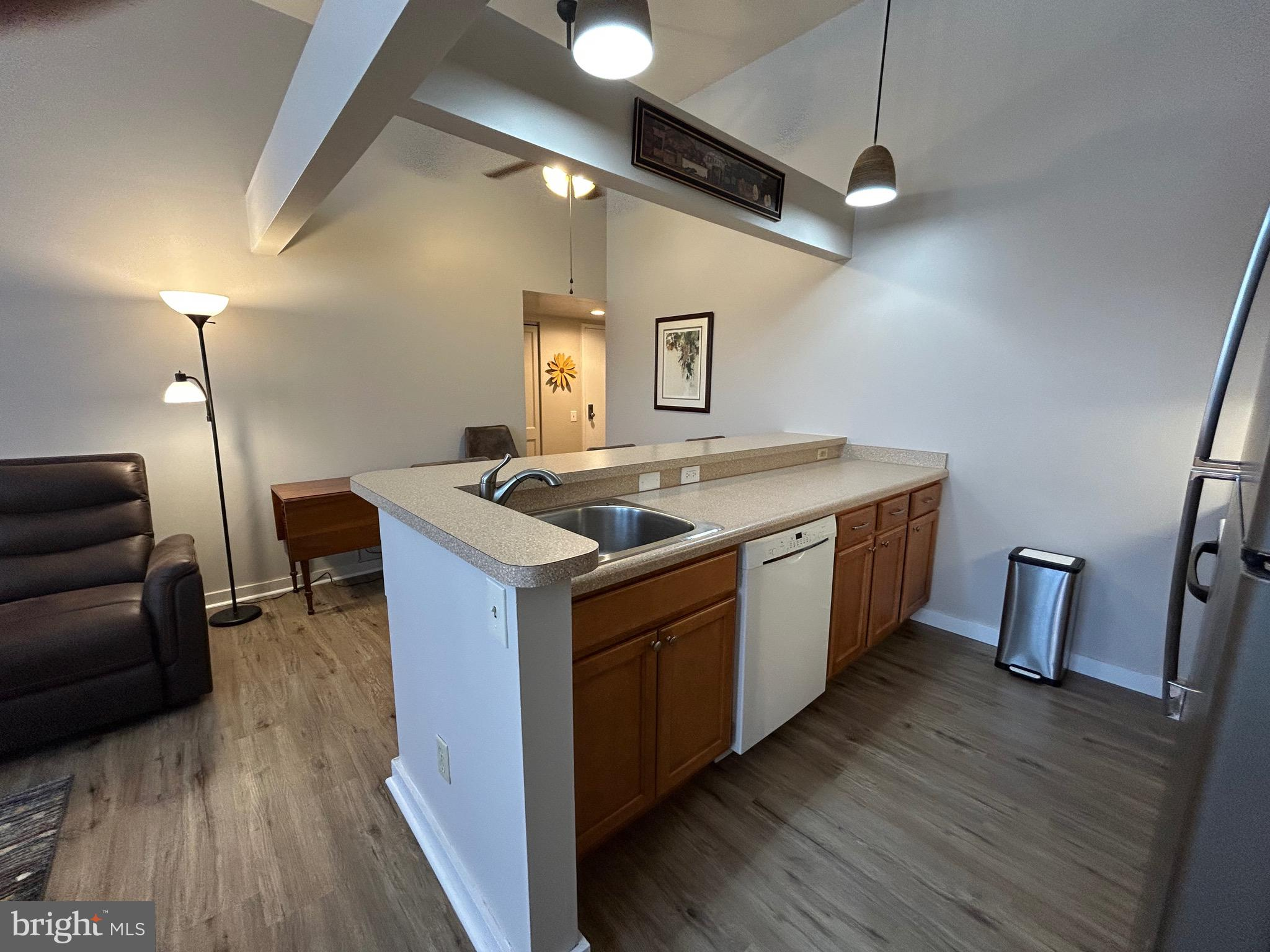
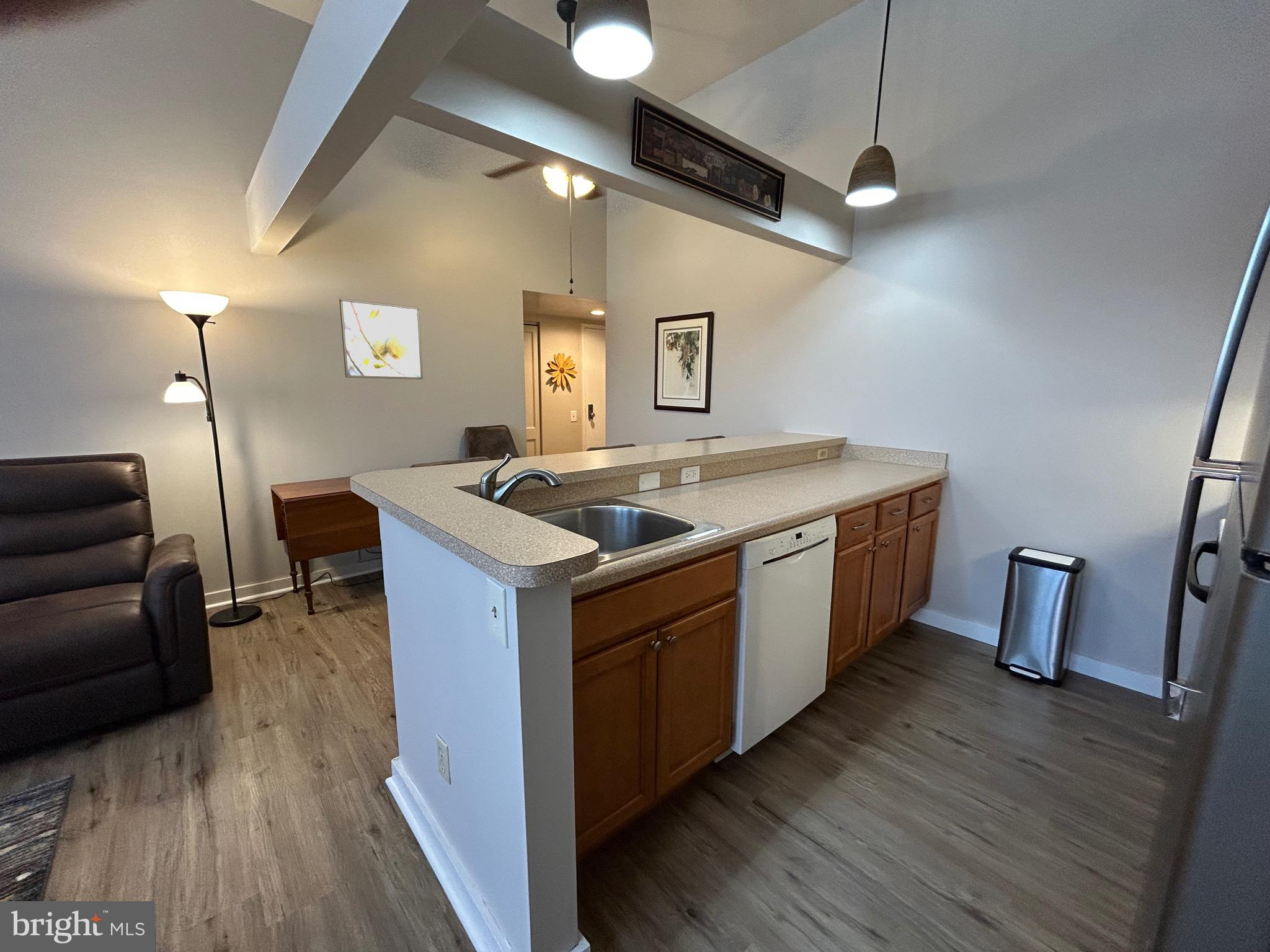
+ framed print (383, 341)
